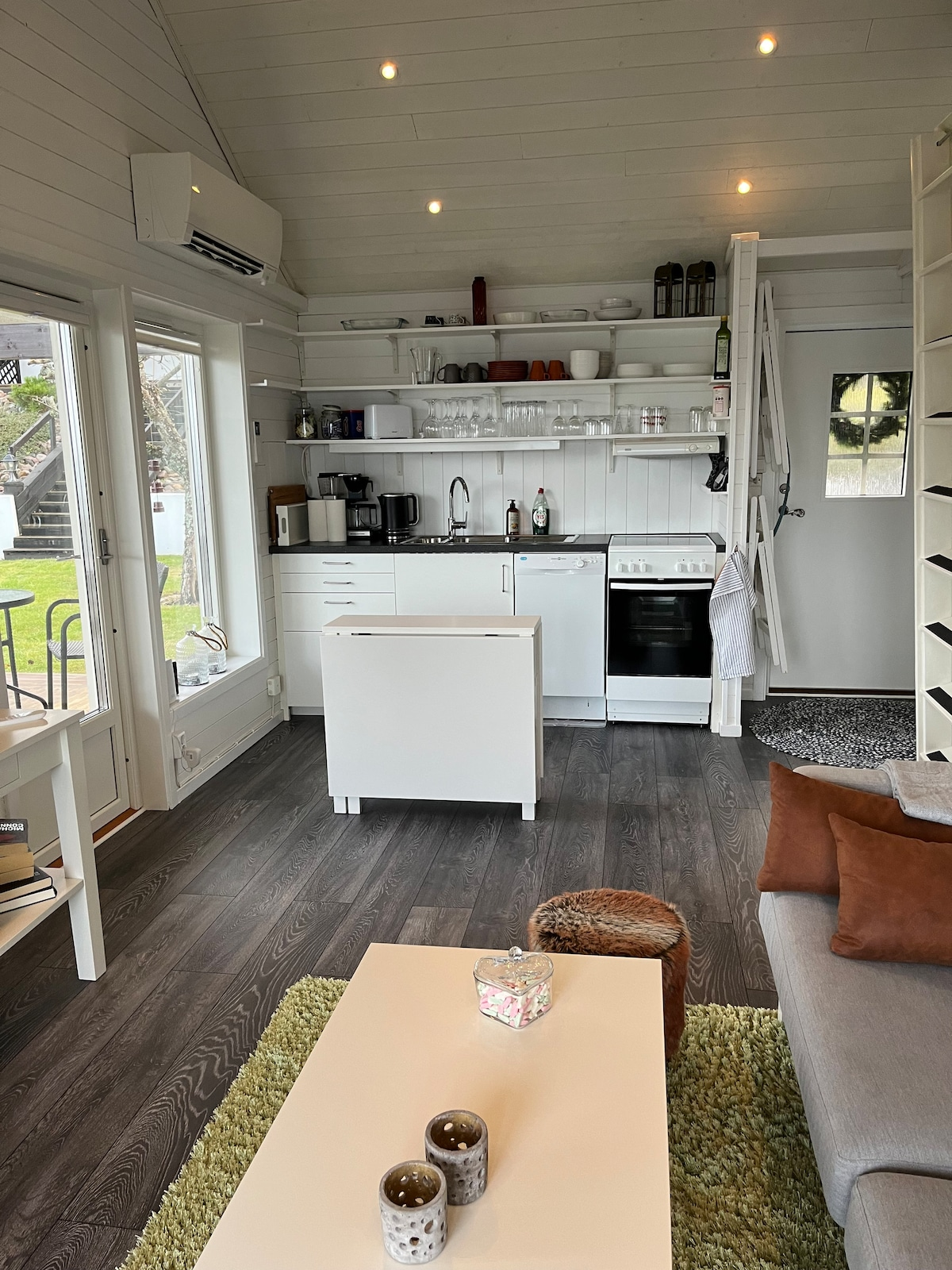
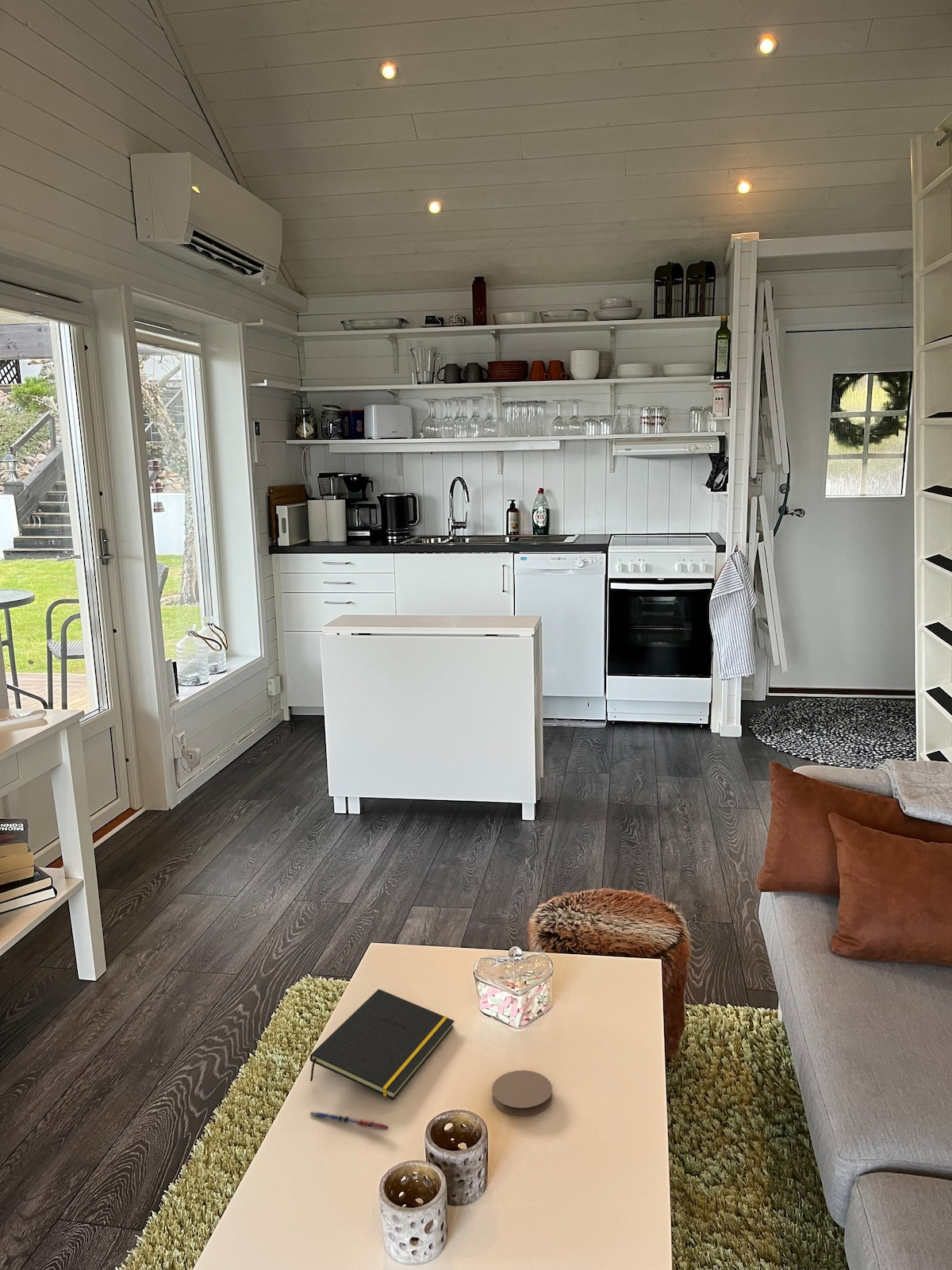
+ notepad (385, 1040)
+ pen (348, 1119)
+ coaster (522, 1092)
